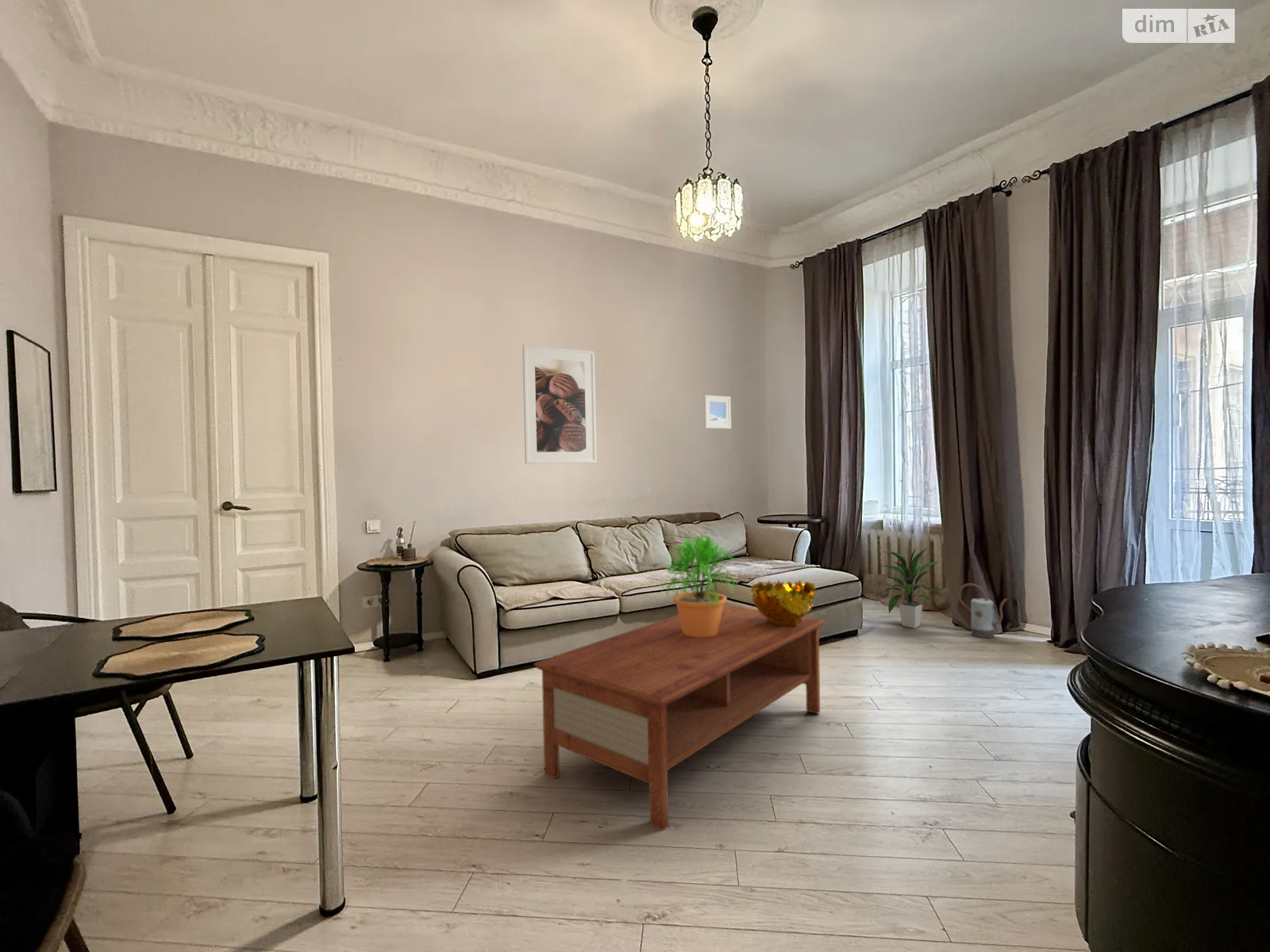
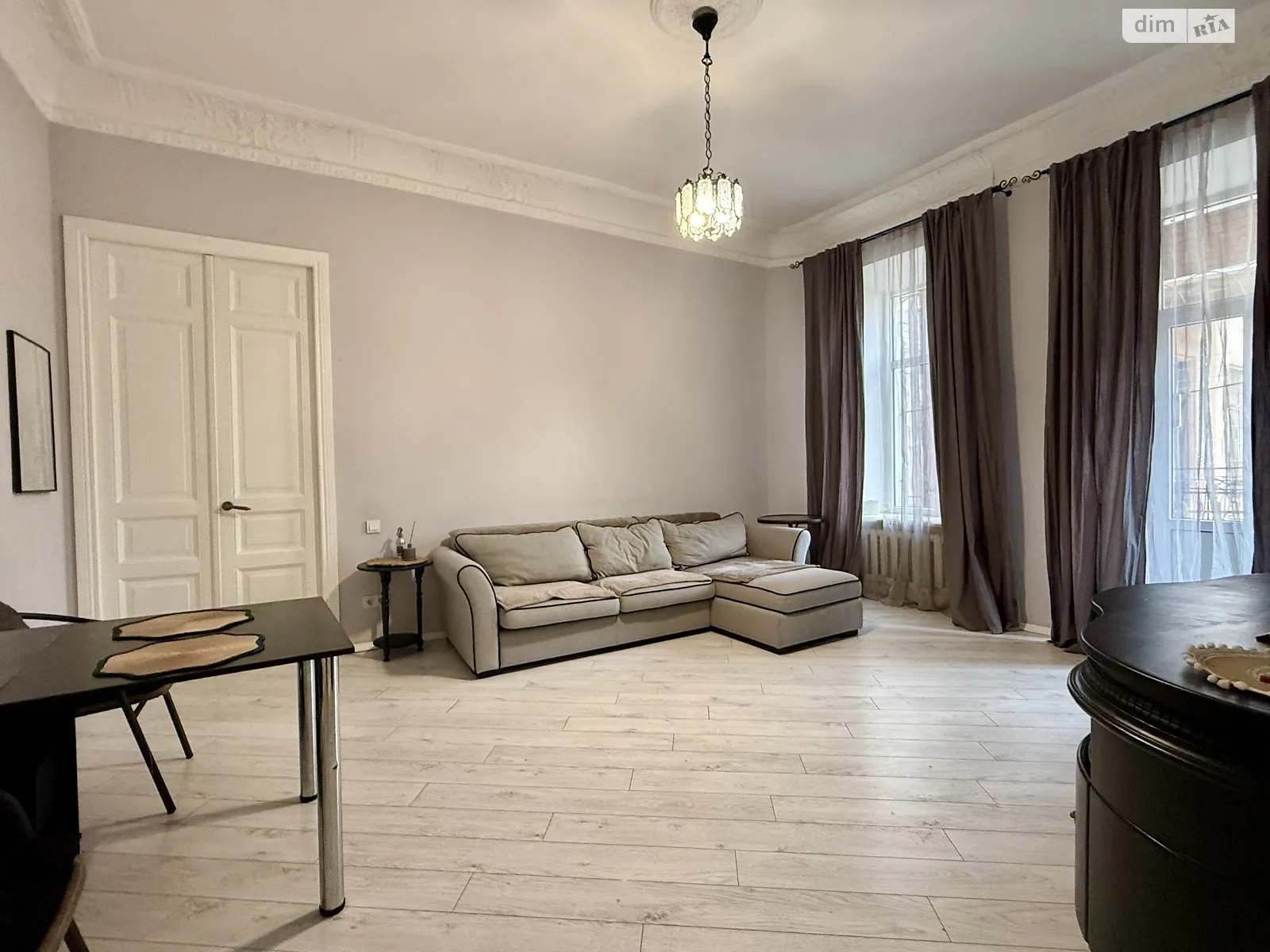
- coffee table (695, 689)
- decorative bowl (783, 603)
- watering can (982, 609)
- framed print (560, 405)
- potted plant (699, 582)
- indoor plant (907, 585)
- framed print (718, 412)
